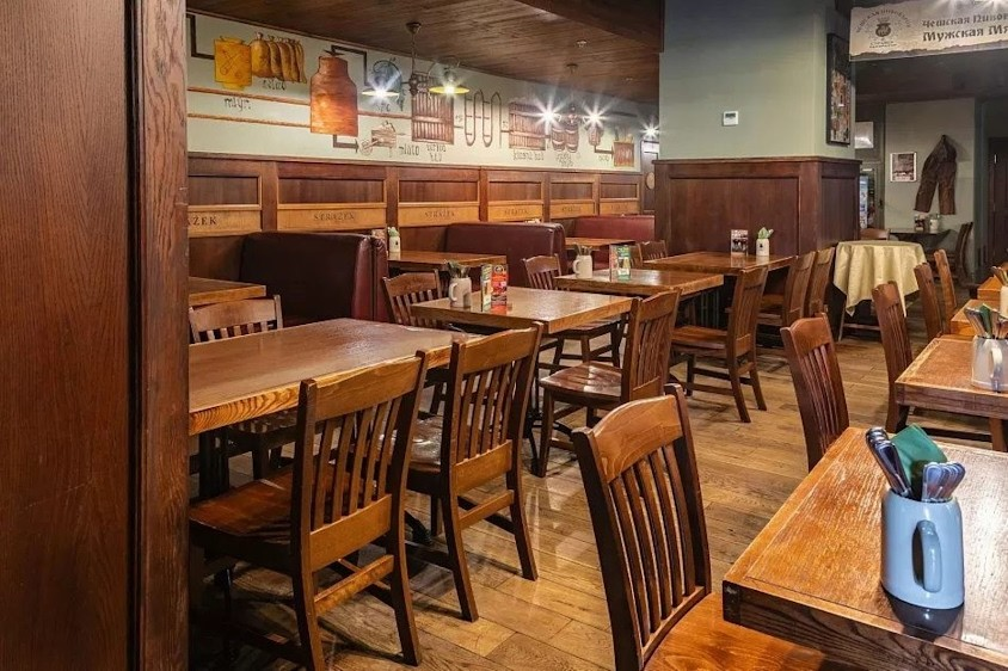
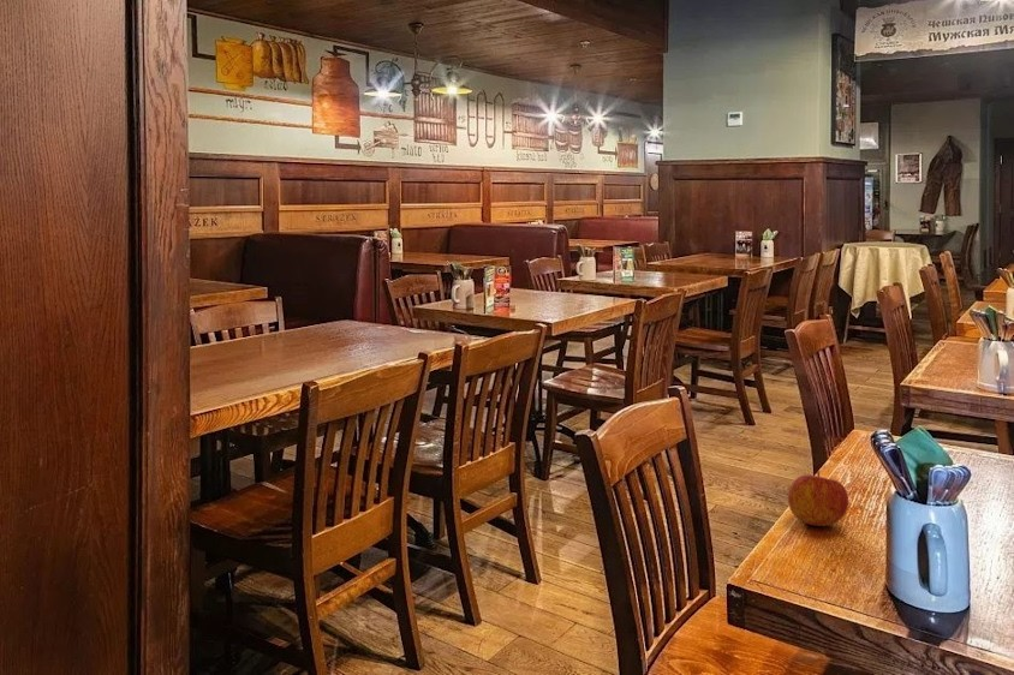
+ apple (817, 497)
